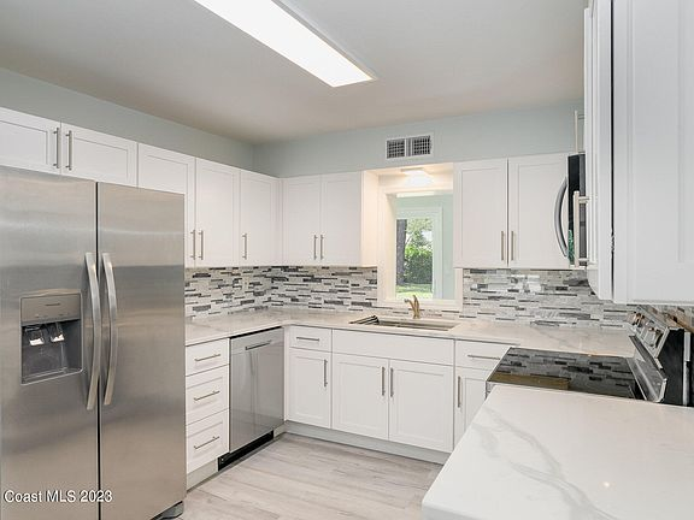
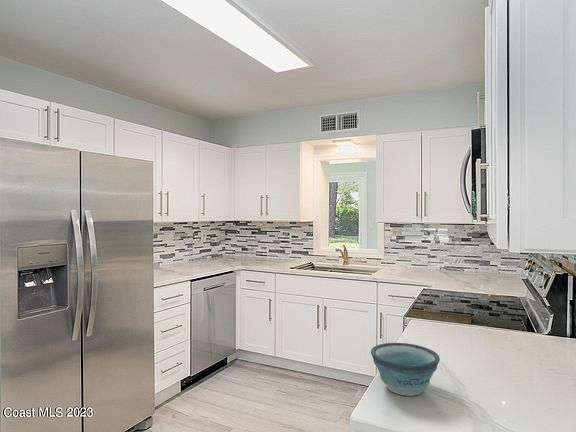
+ bowl (404, 370)
